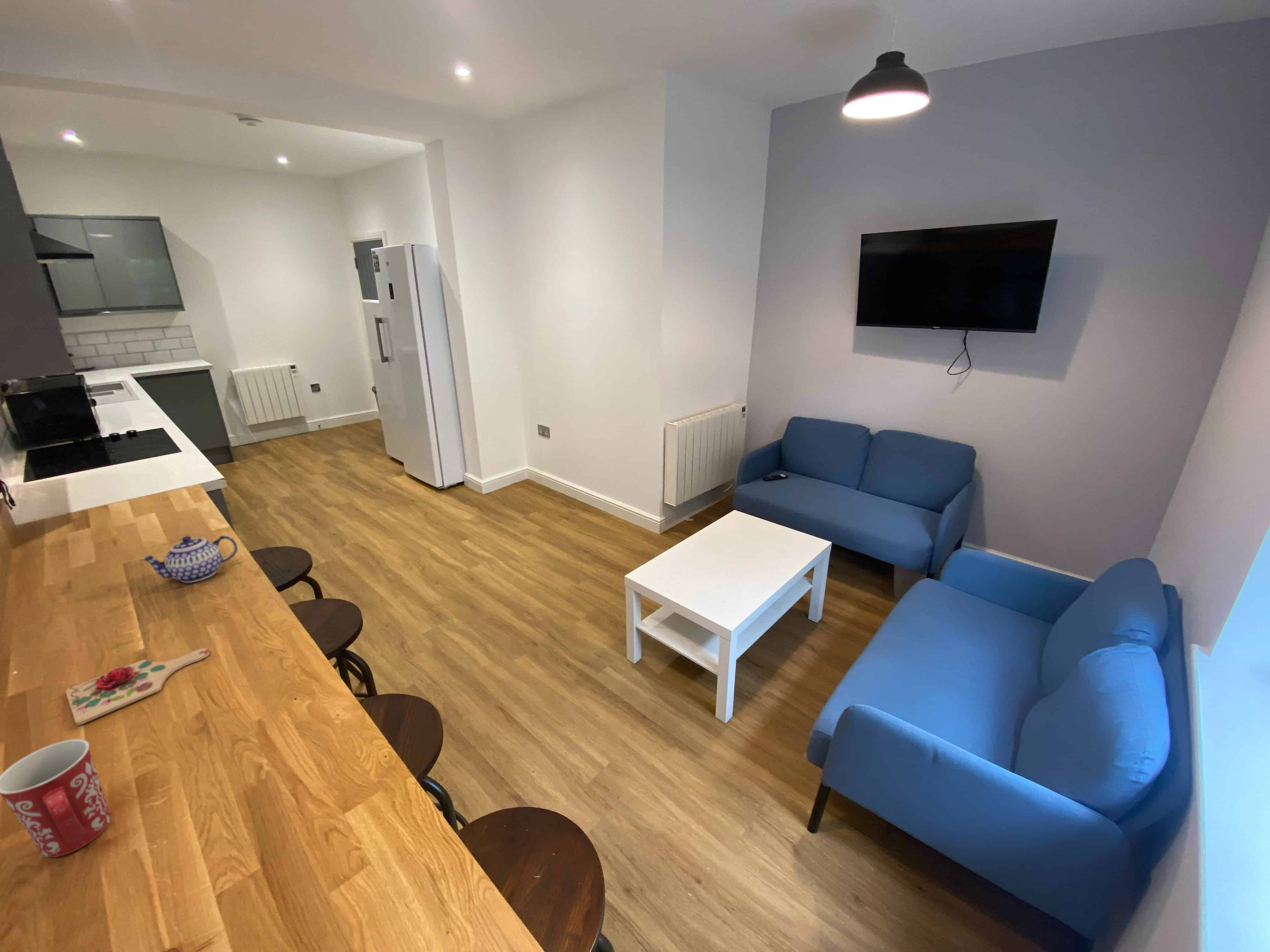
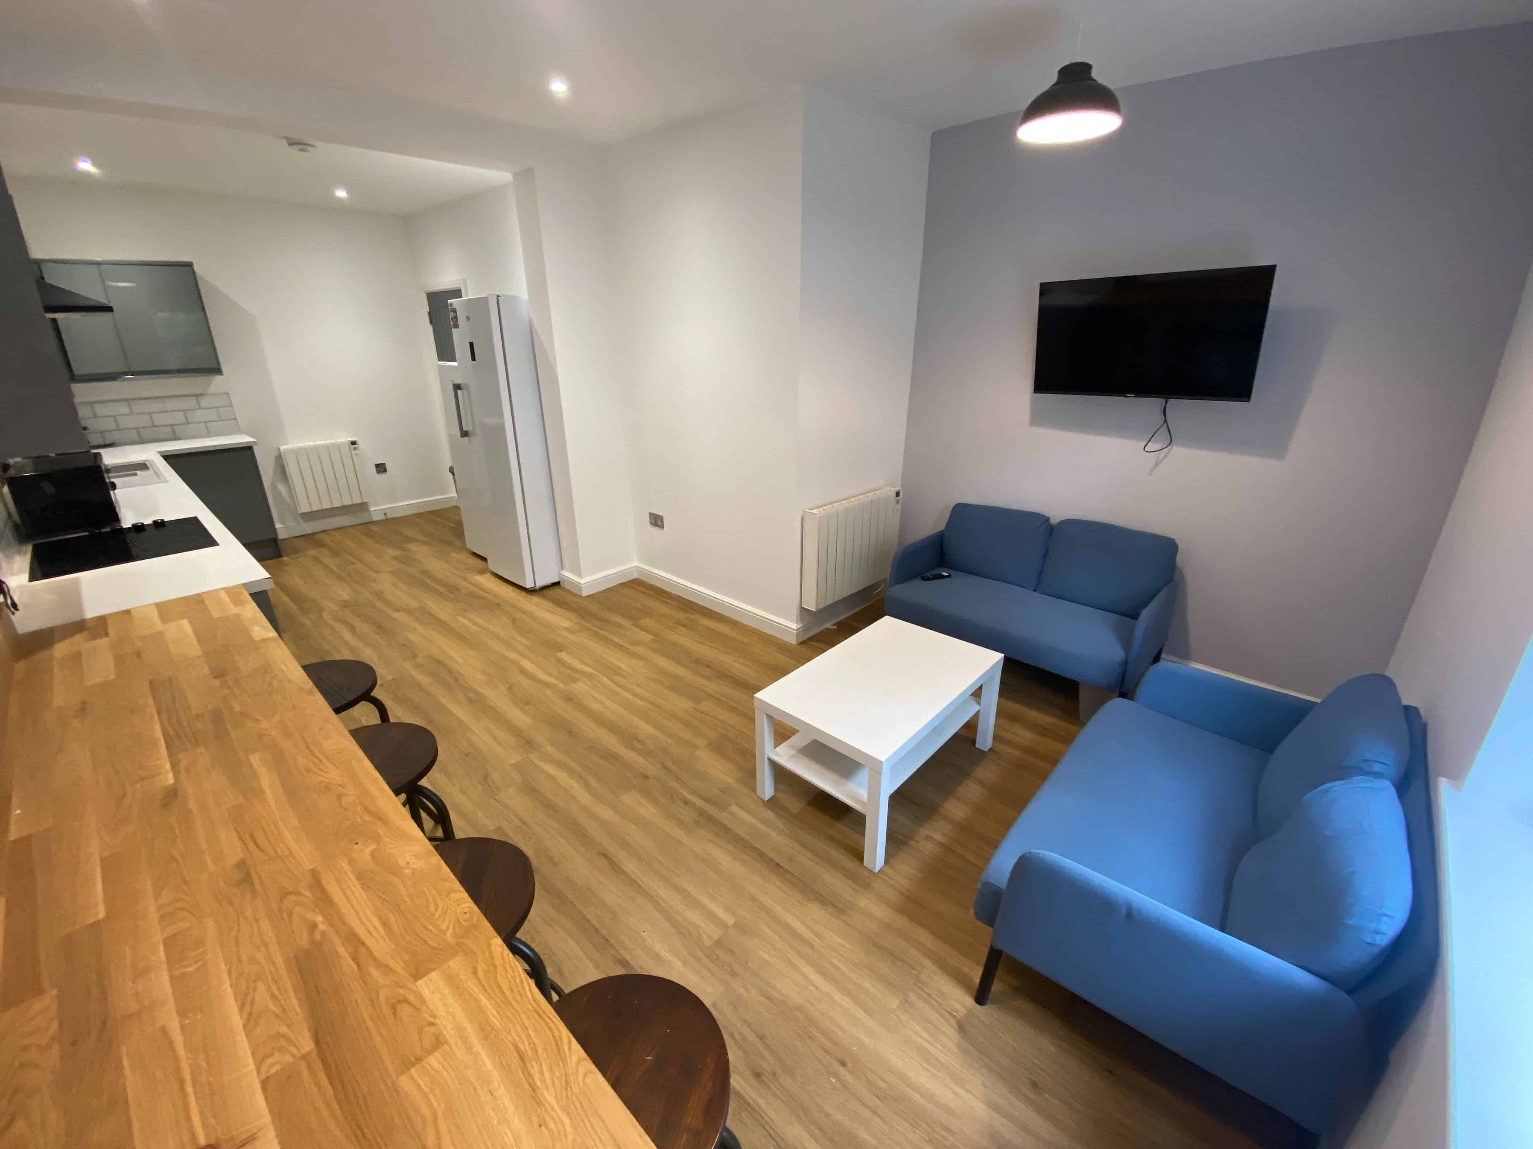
- teapot (192, 557)
- mug (62, 807)
- cutting board (144, 673)
